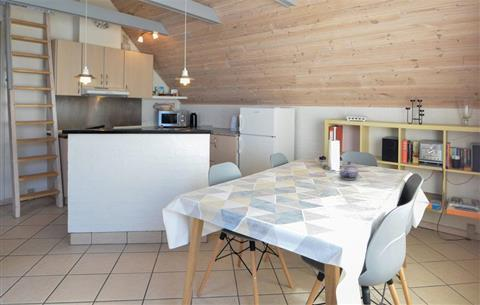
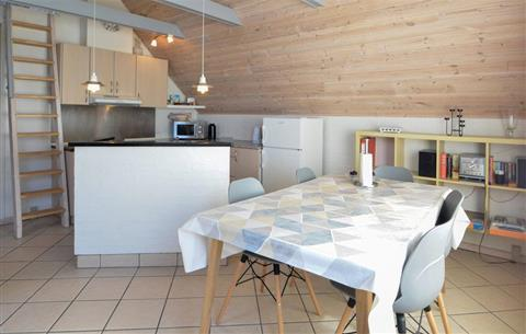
- teapot (348, 170)
